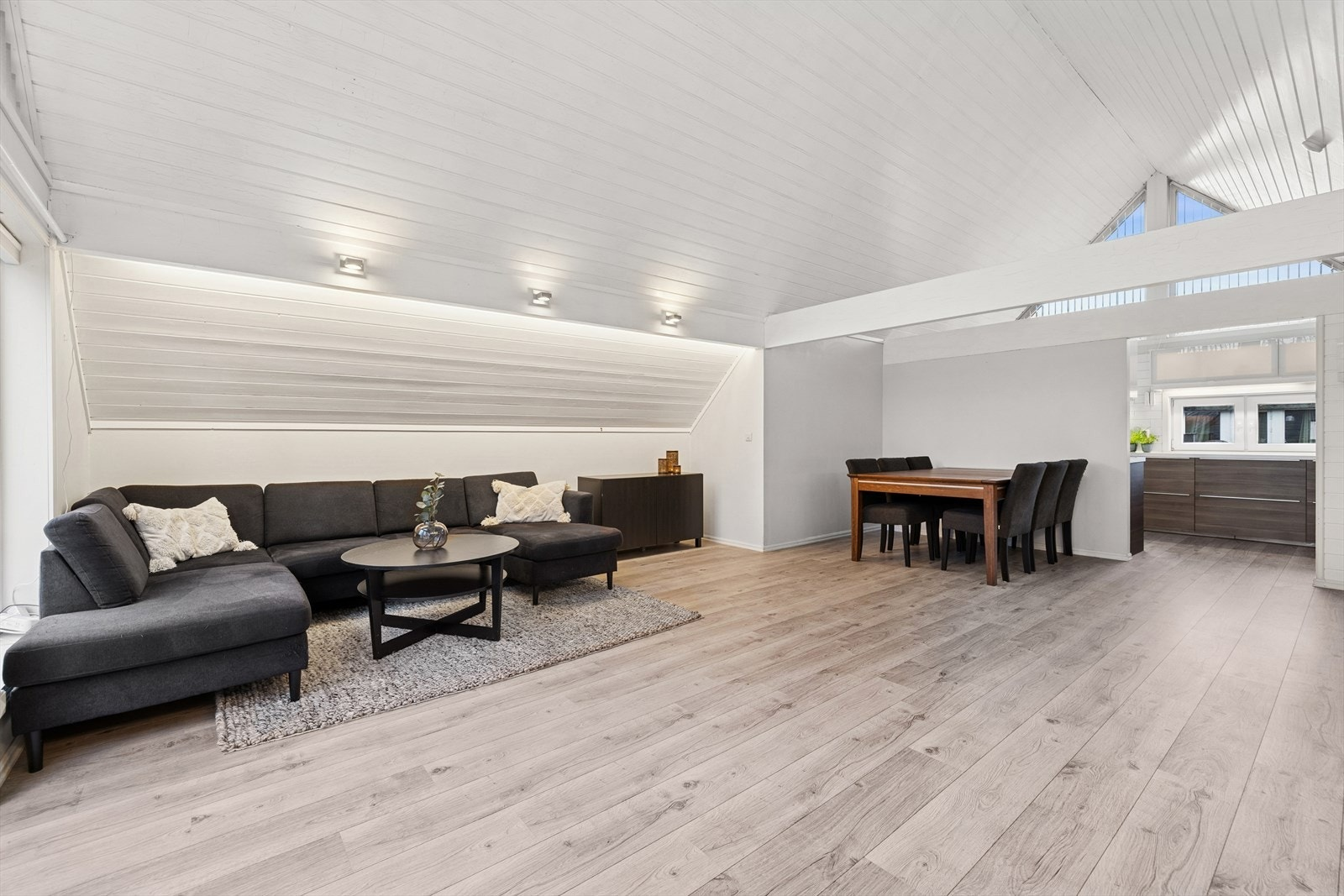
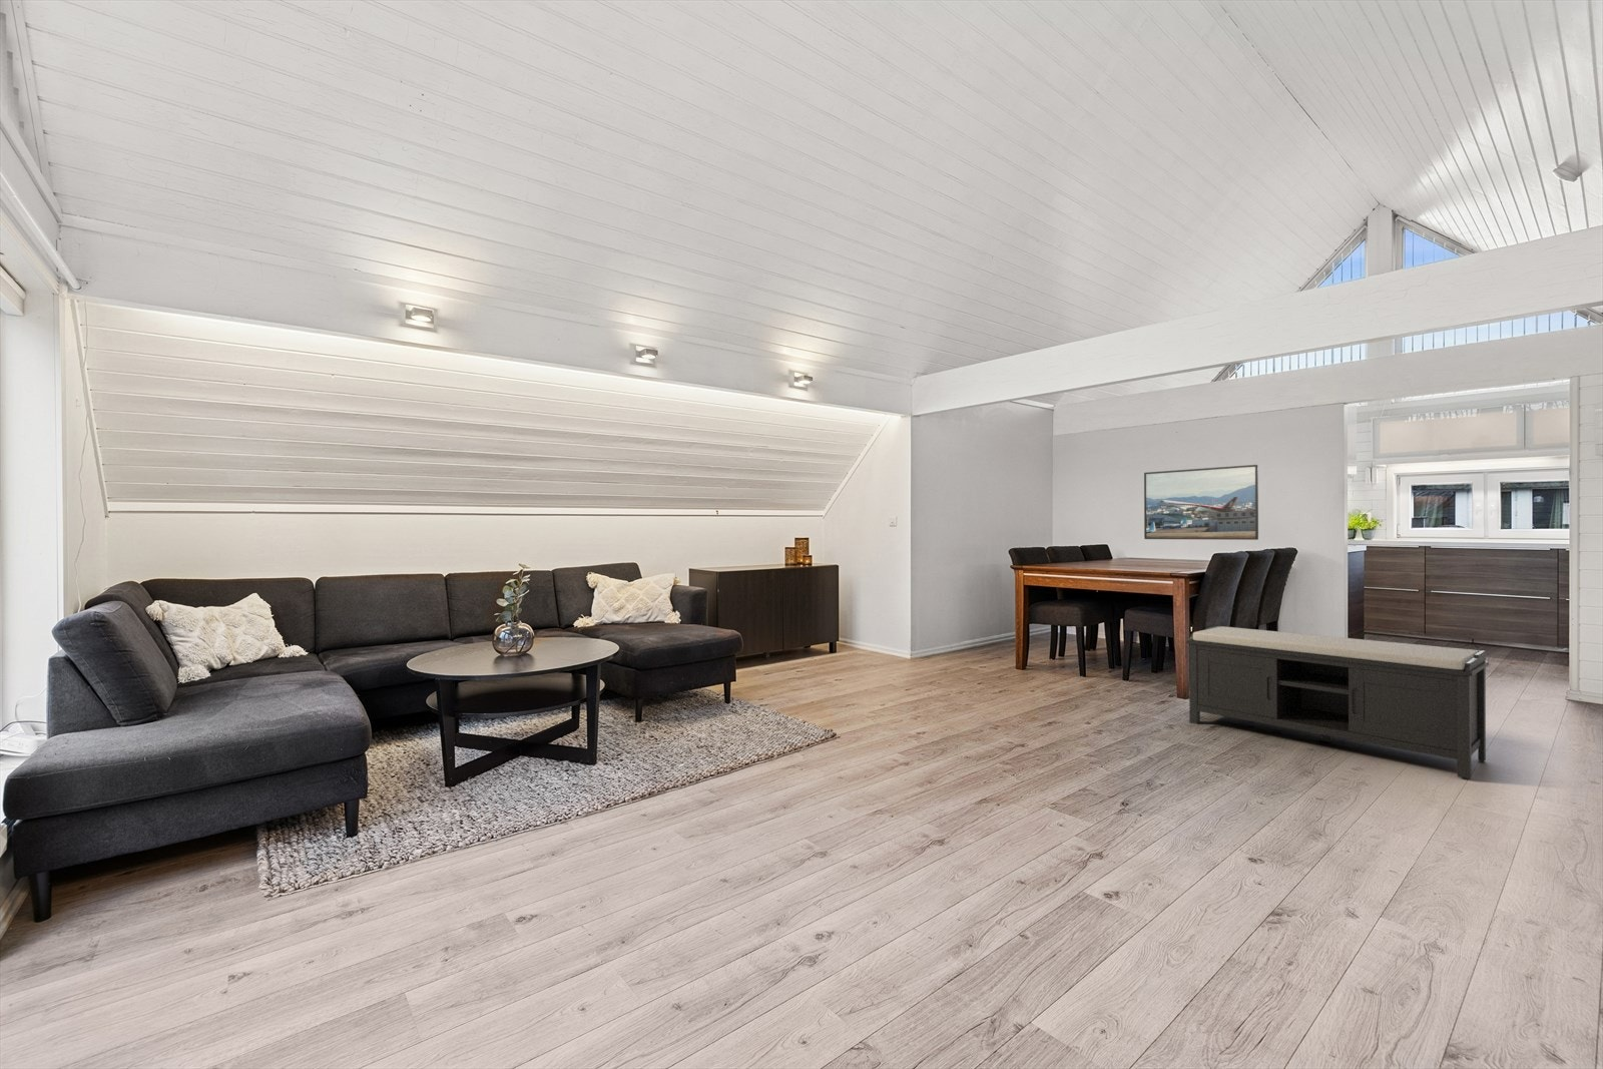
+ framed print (1197, 503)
+ bench (1324, 690)
